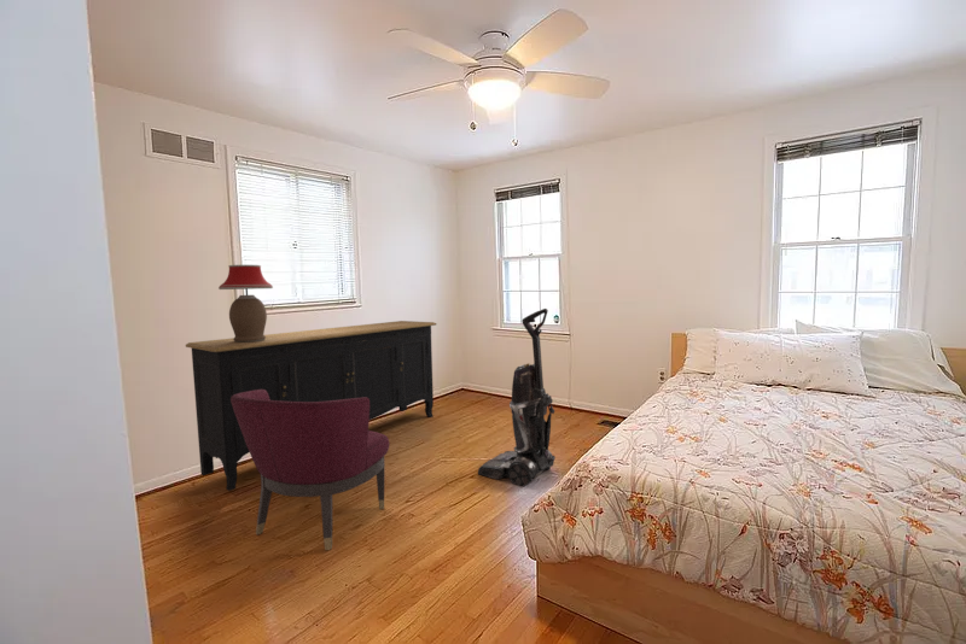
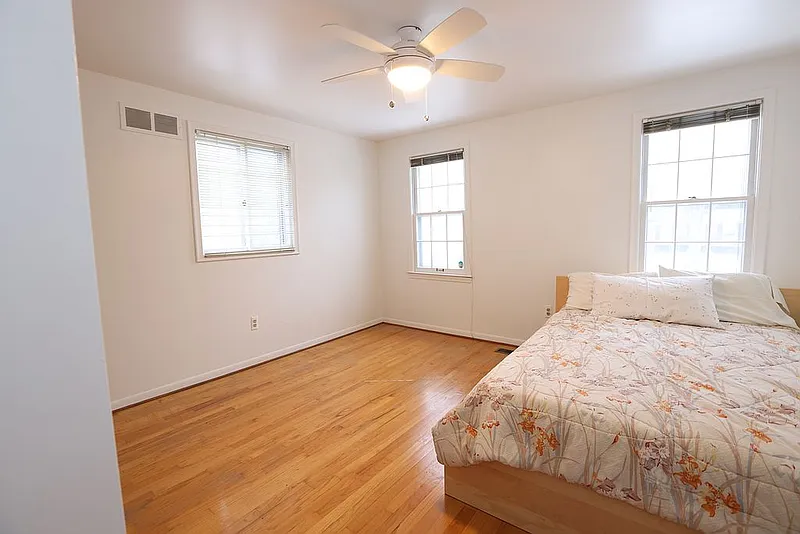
- vacuum cleaner (514, 391)
- table lamp (246, 303)
- sideboard (334, 386)
- chair (313, 455)
